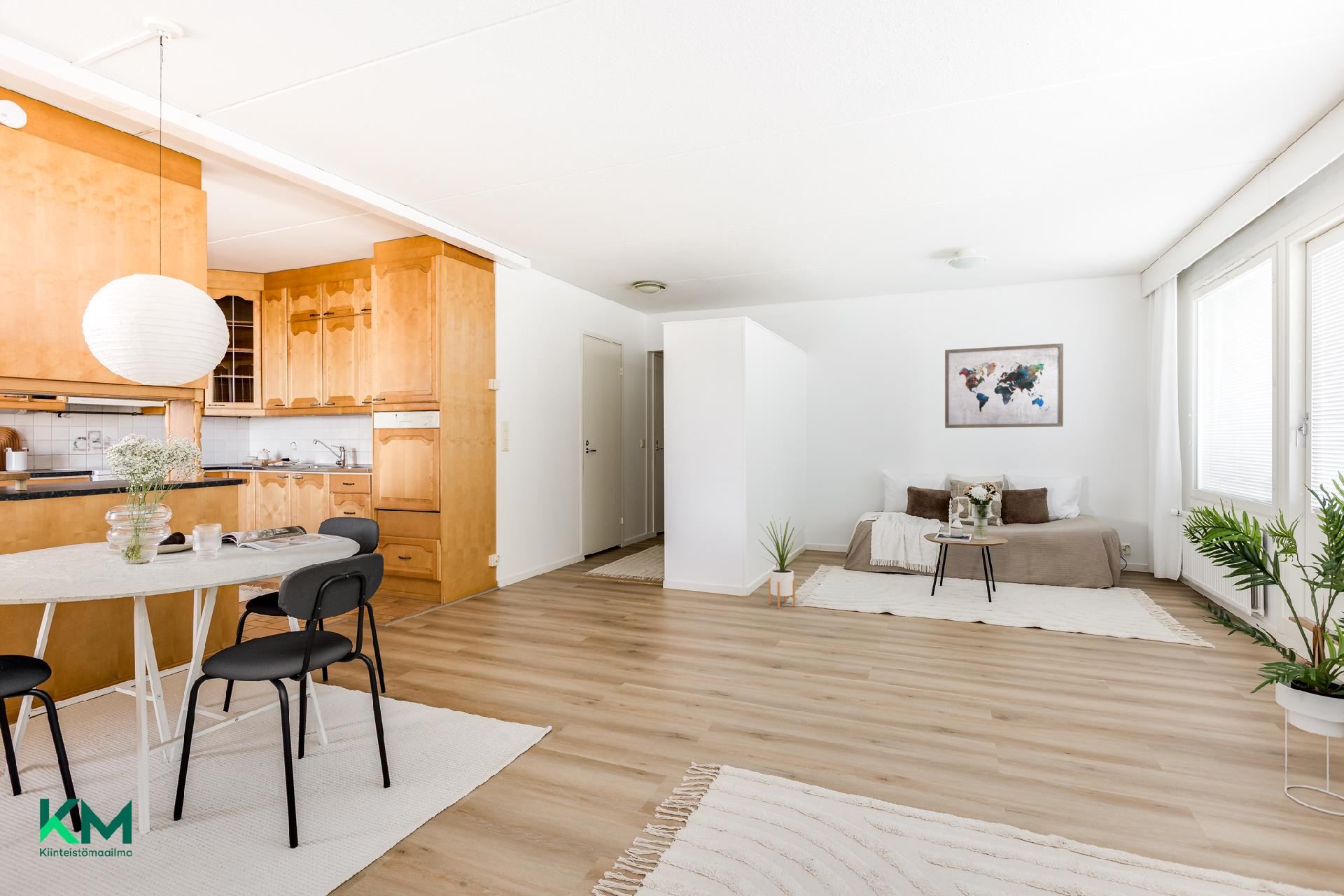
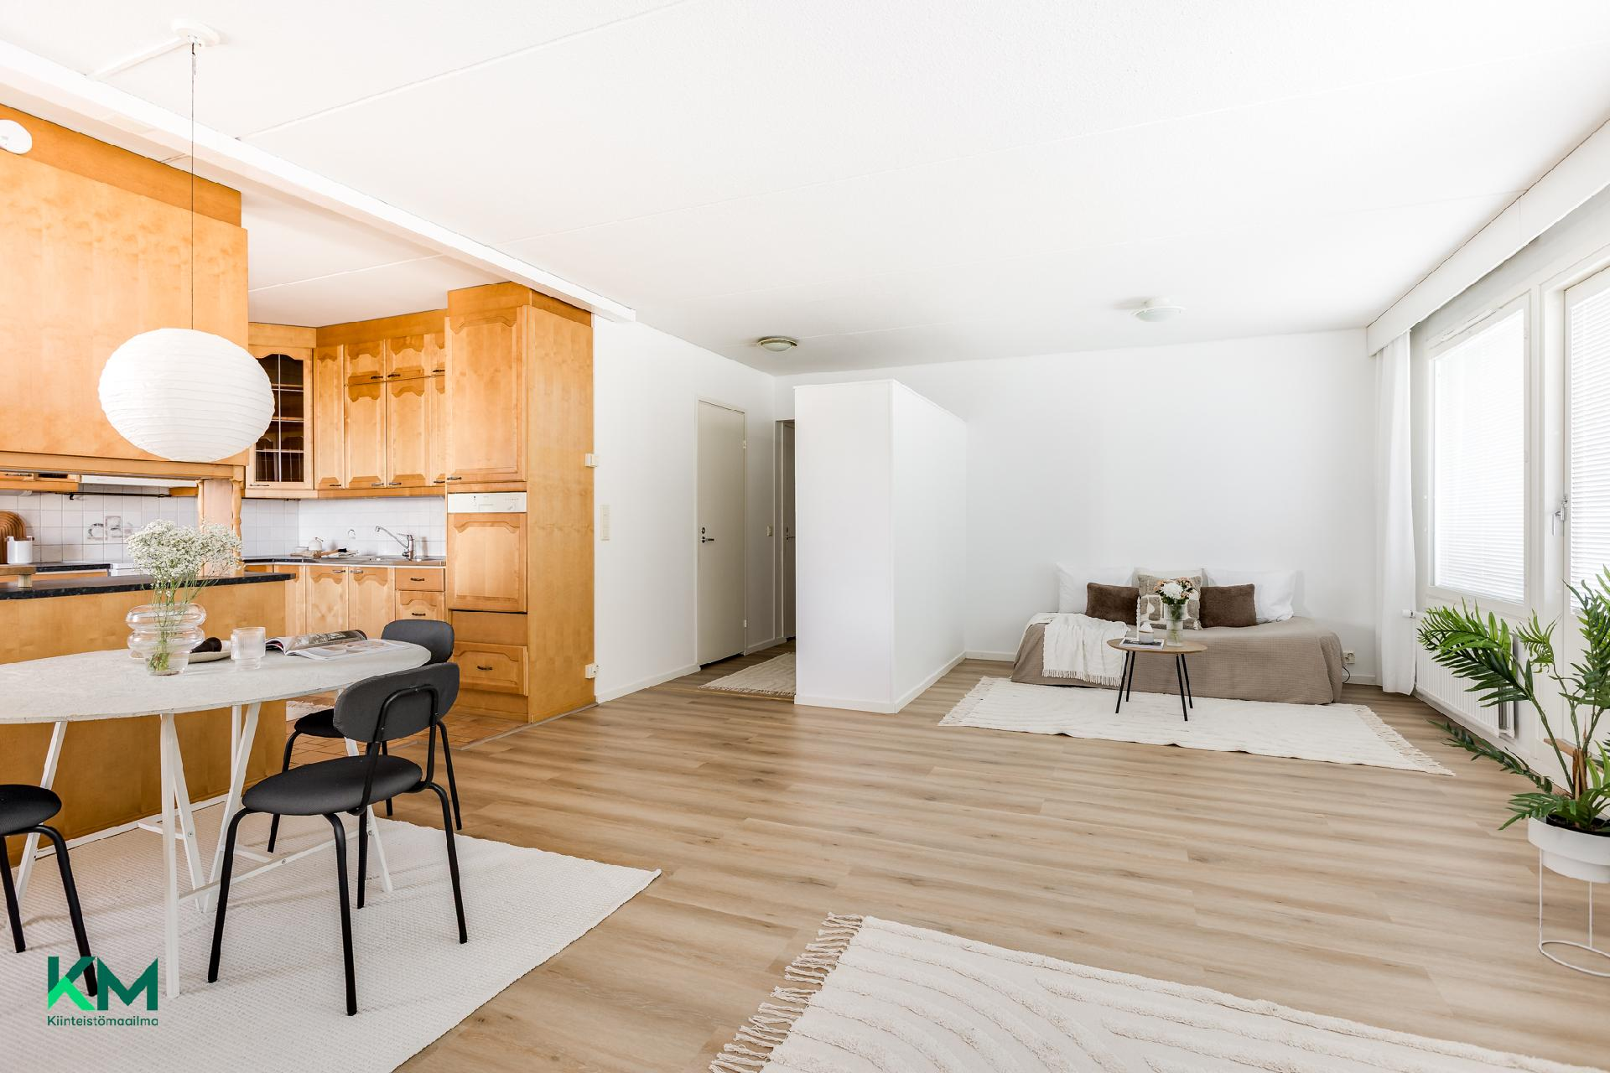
- house plant (783, 560)
- wall art (1002, 387)
